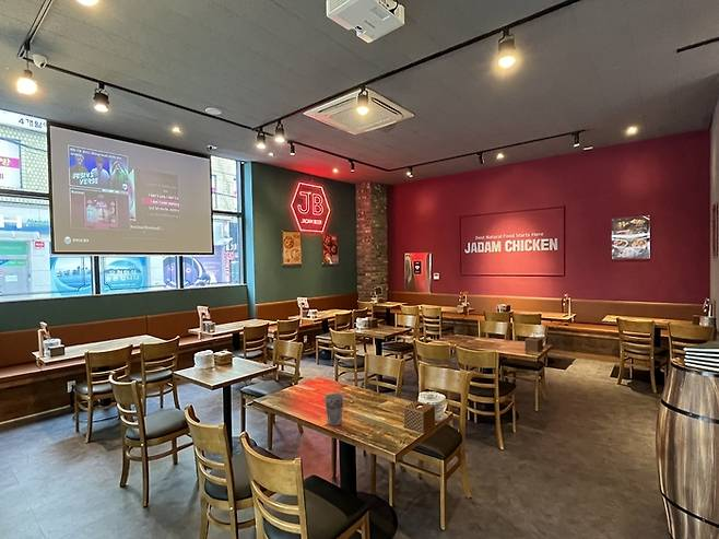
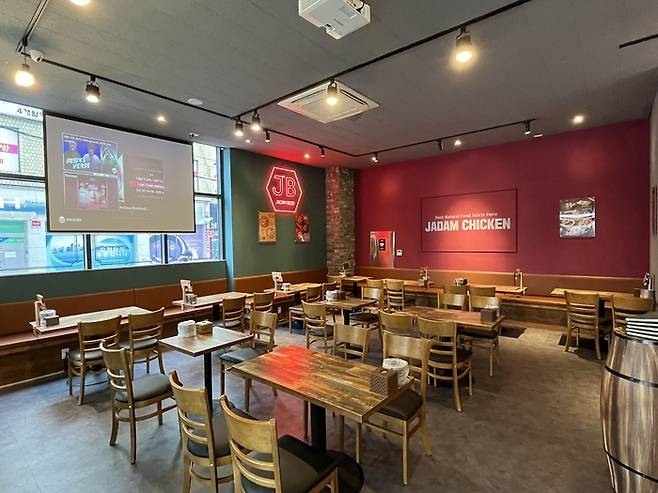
- cup (334, 409)
